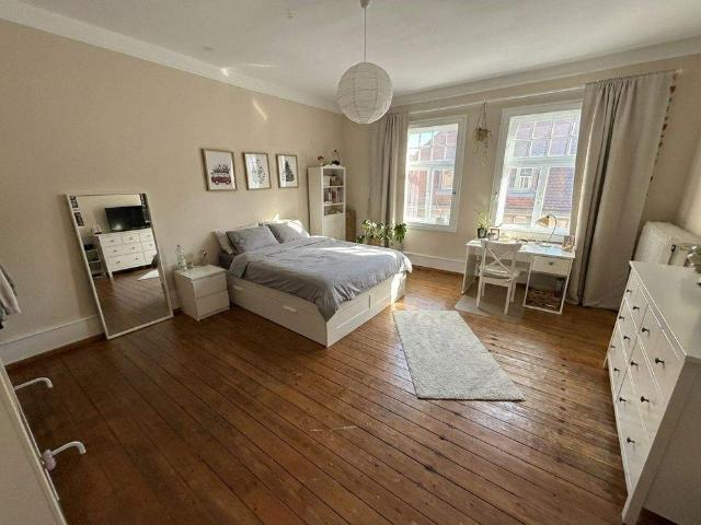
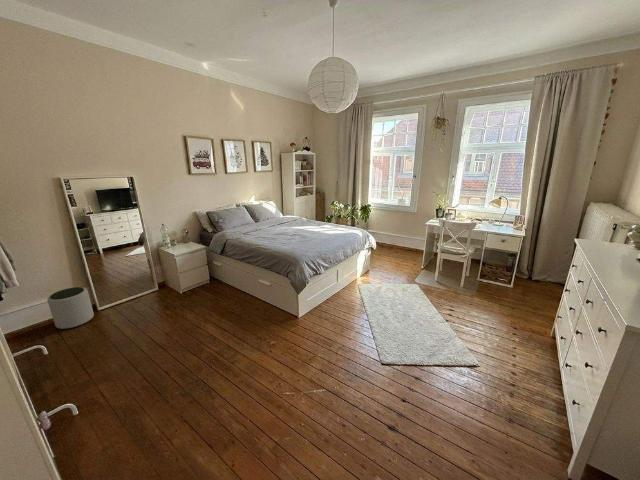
+ plant pot (71, 307)
